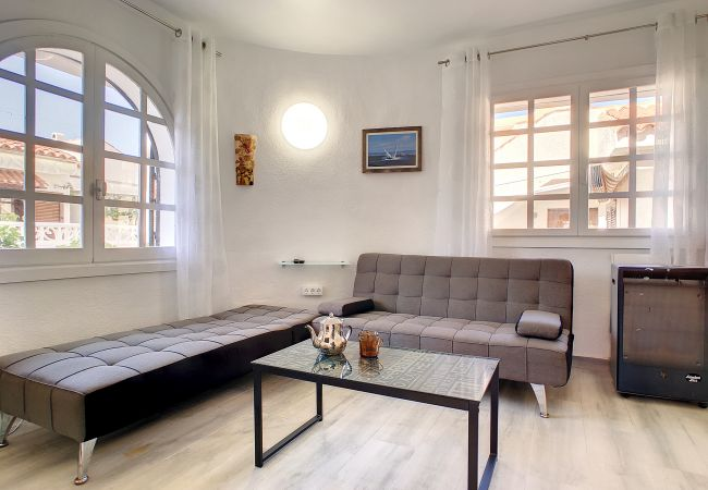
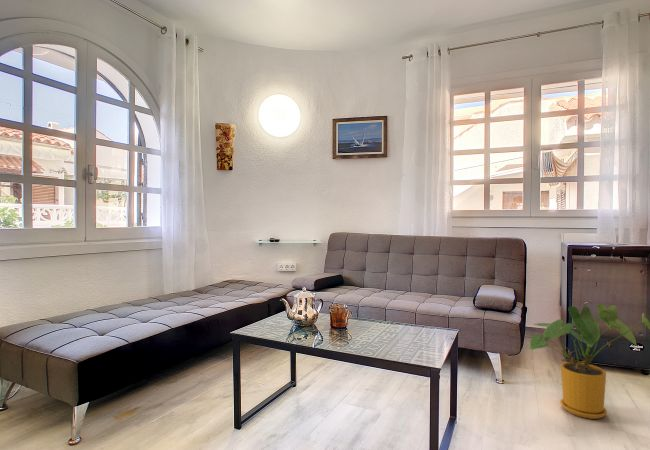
+ house plant (583, 356)
